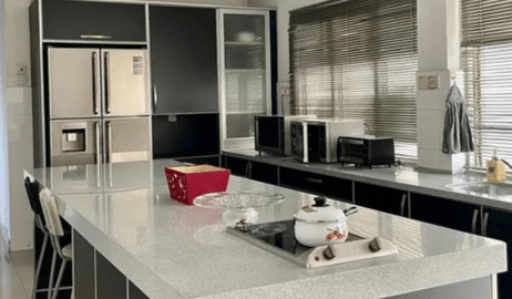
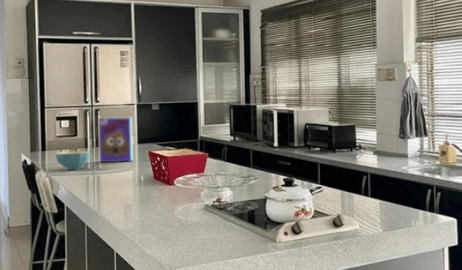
+ cereal bowl (73, 160)
+ cereal box (115, 139)
